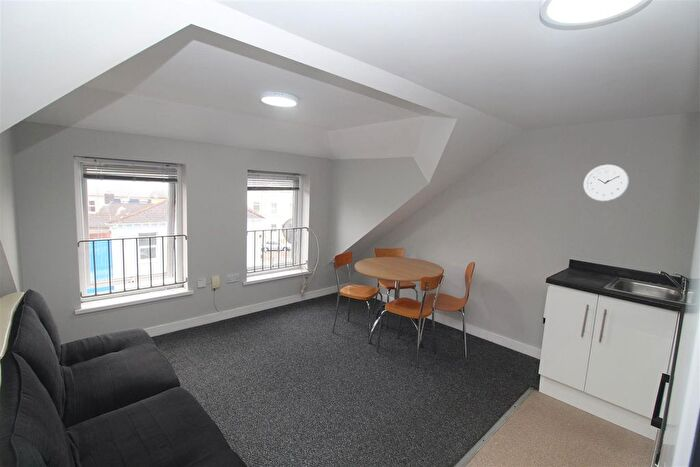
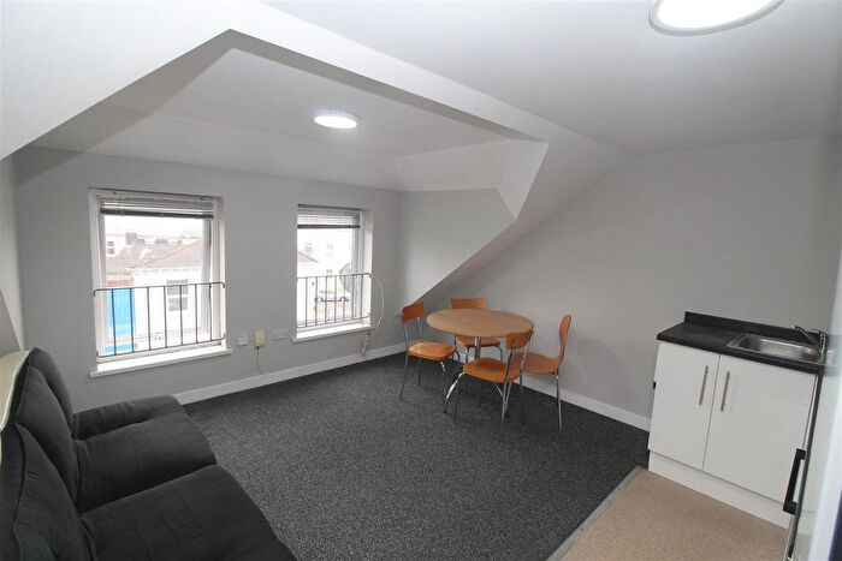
- wall clock (605, 183)
